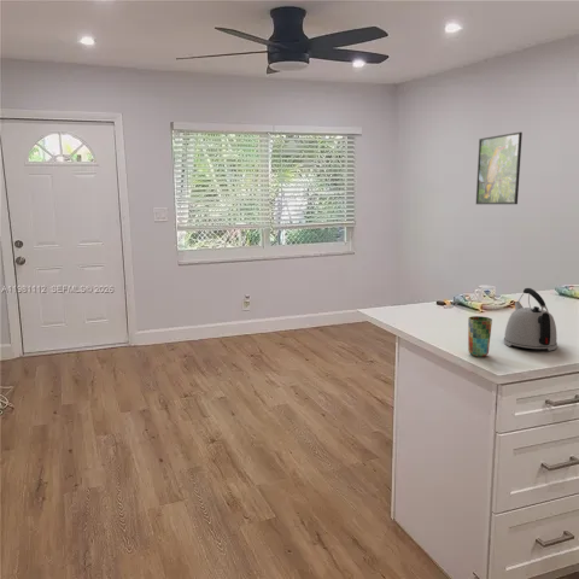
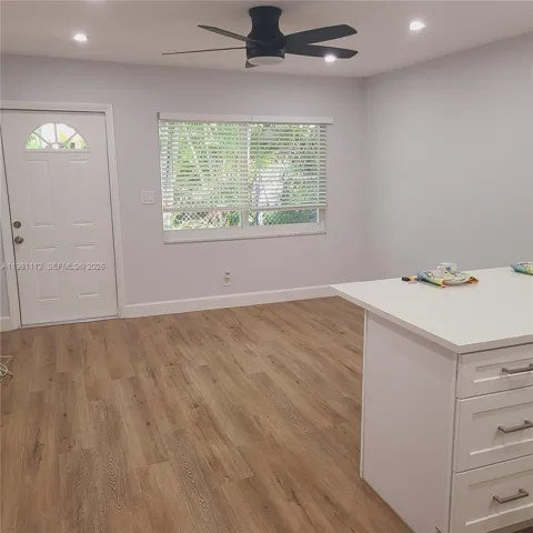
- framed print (497, 170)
- kettle (531, 316)
- cup (479, 337)
